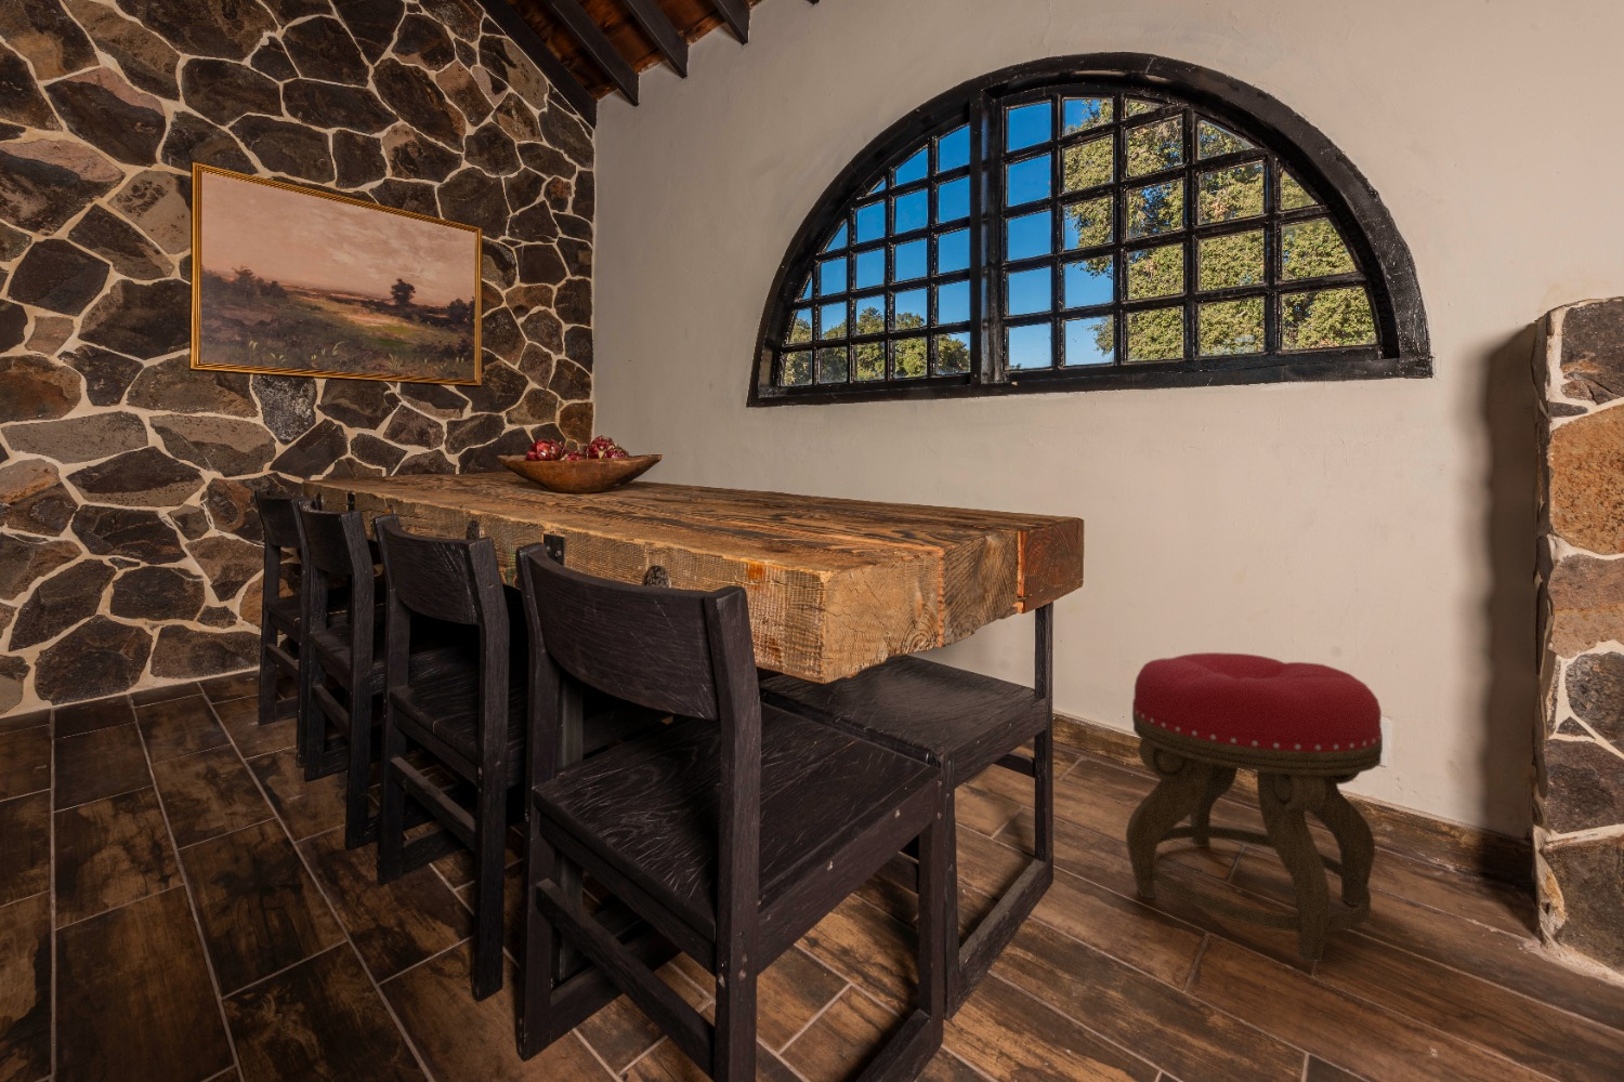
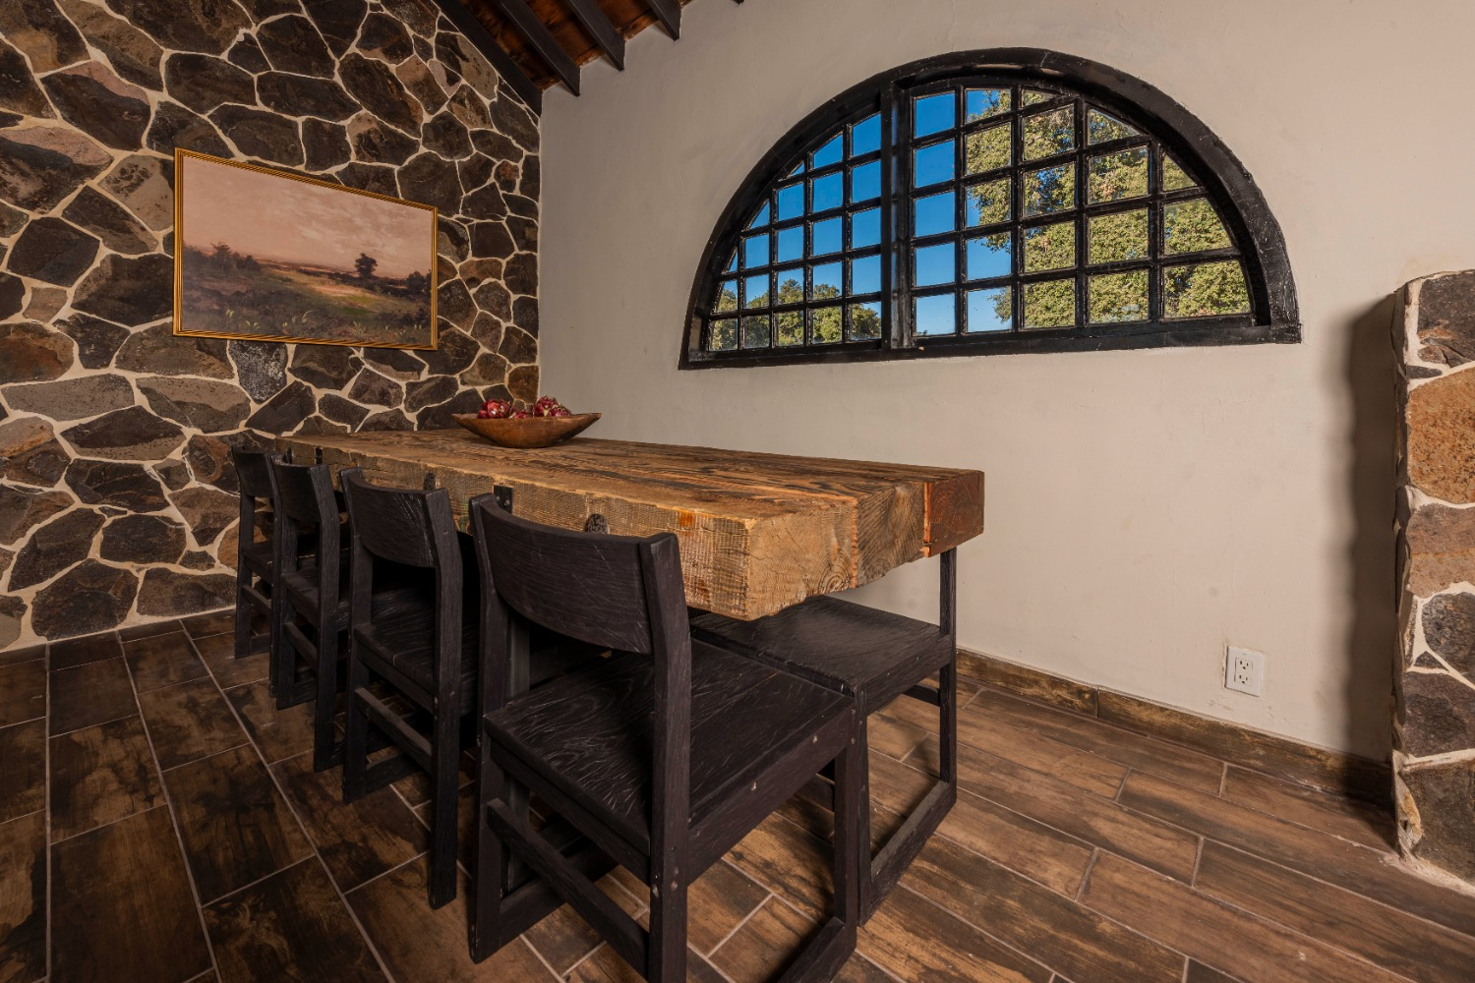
- stool (1257, 781)
